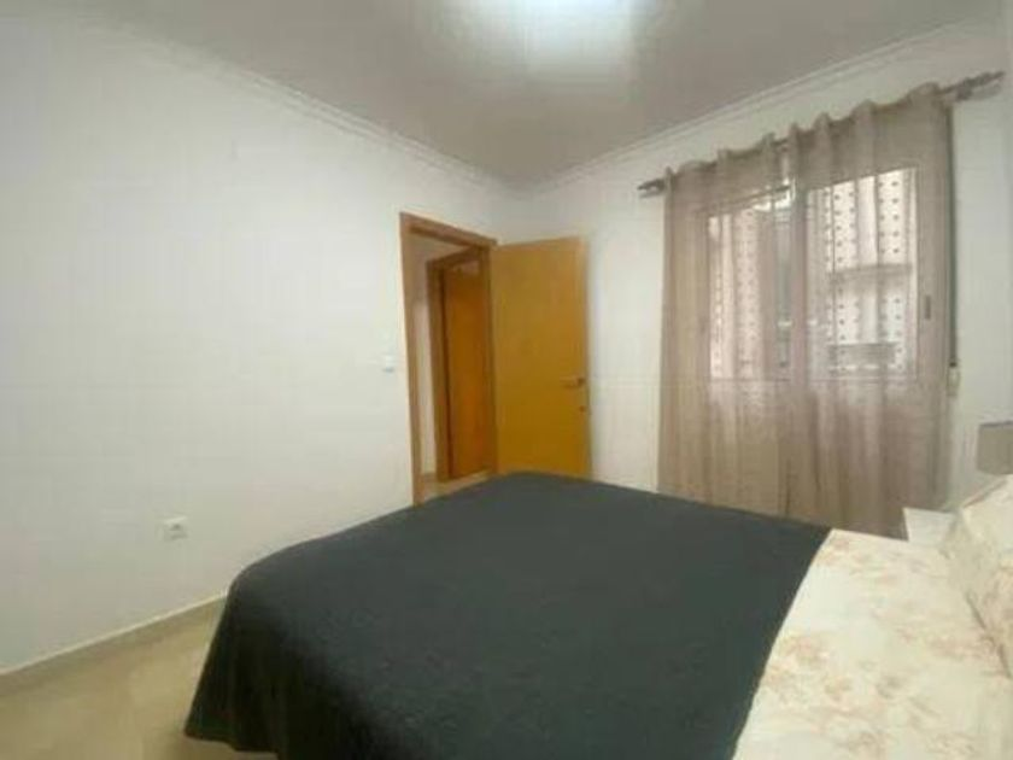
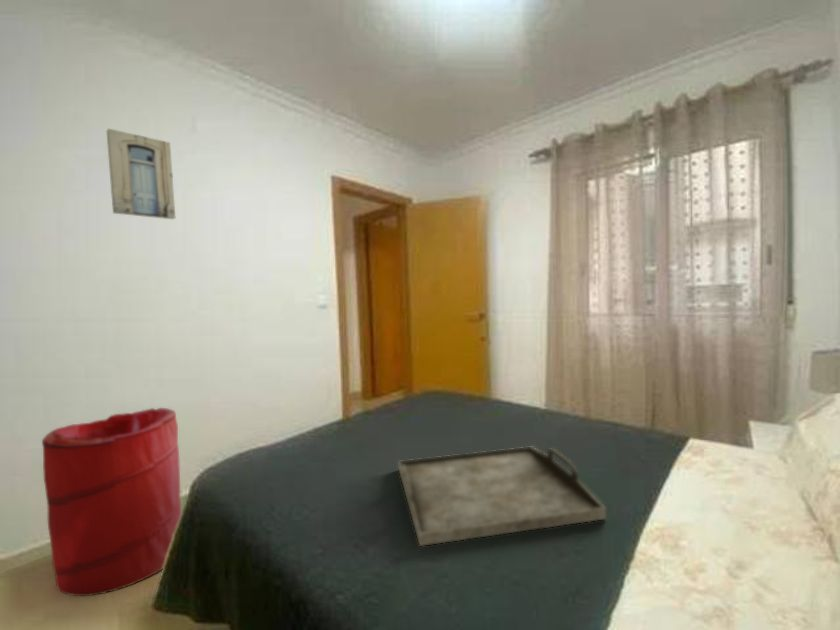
+ serving tray (487, 477)
+ laundry hamper (119, 488)
+ wall art (142, 176)
